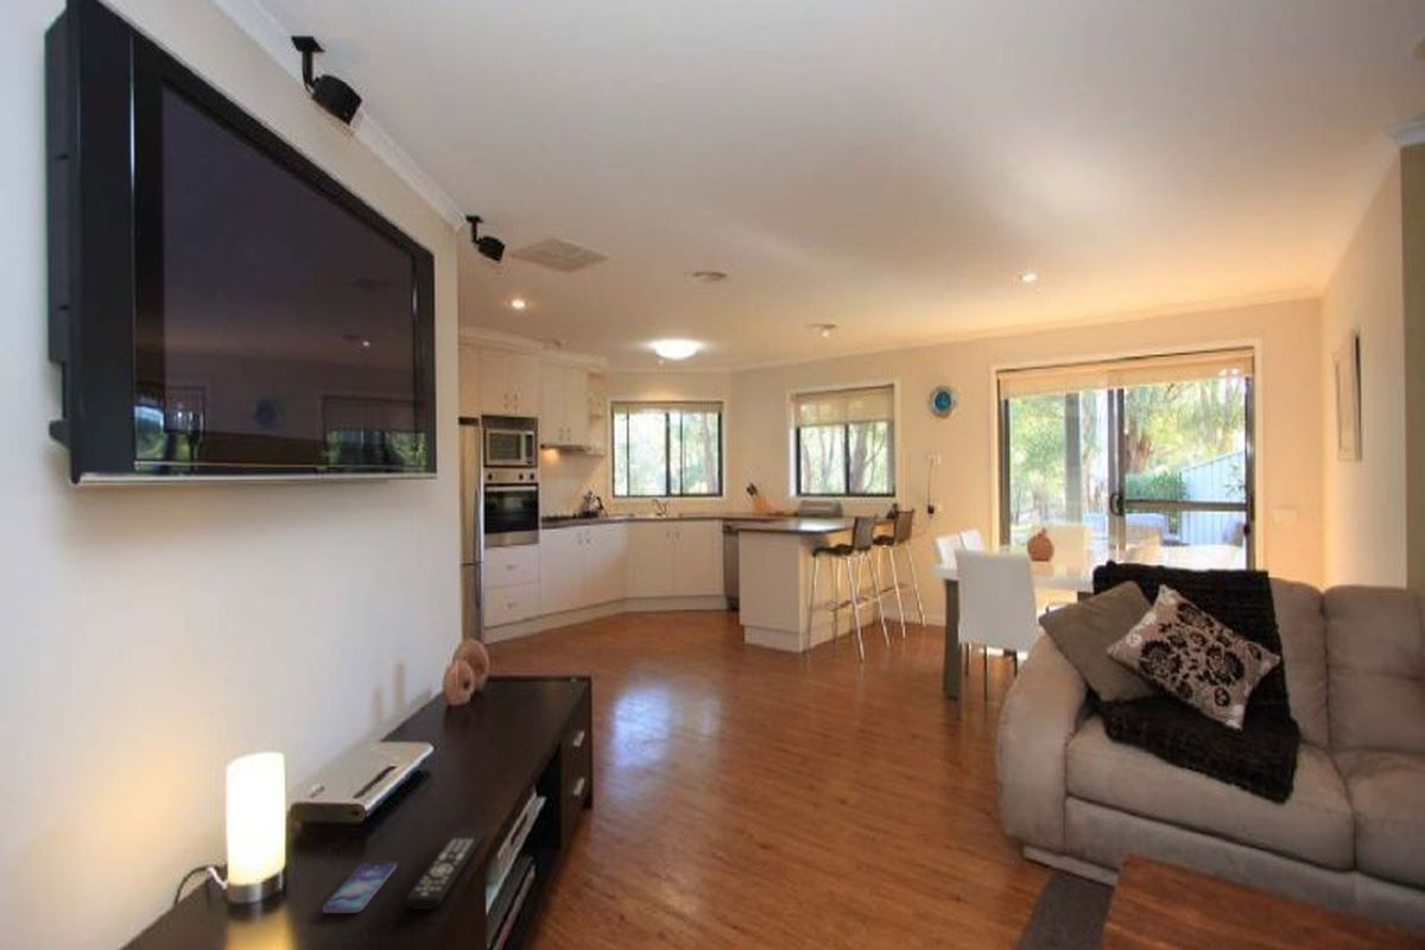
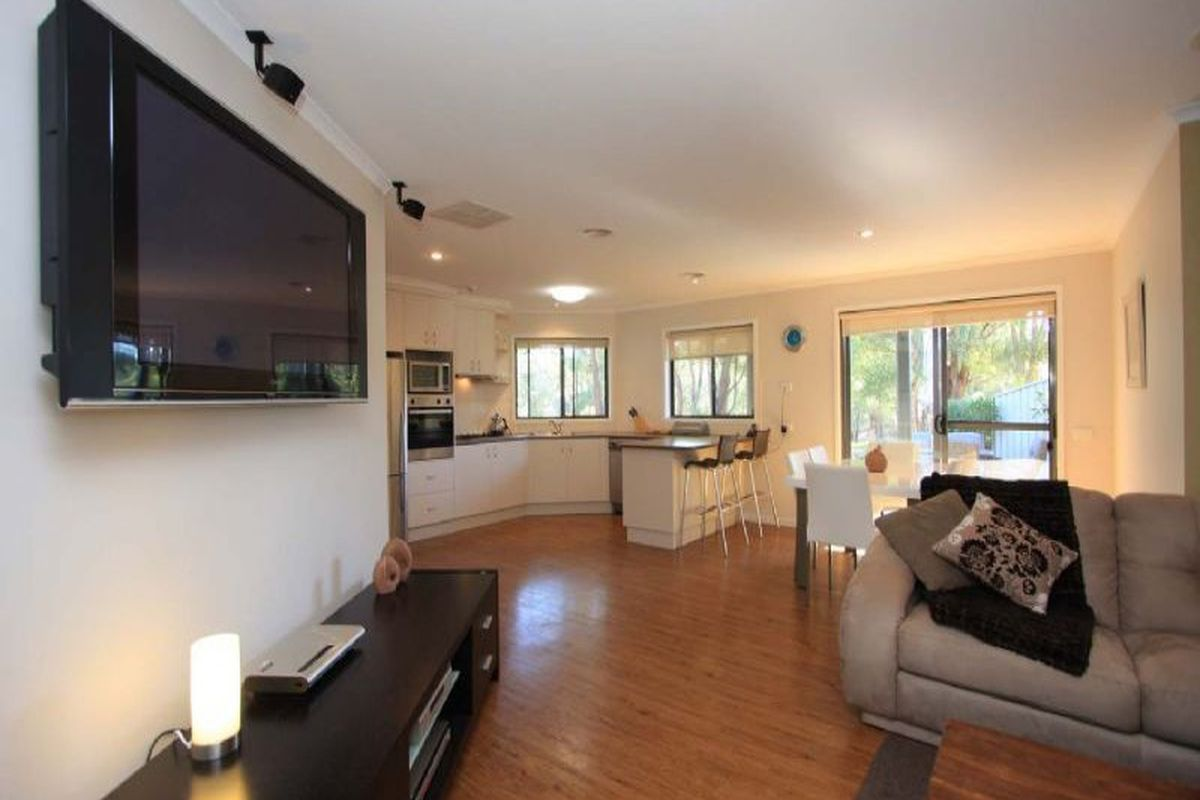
- remote control (448, 866)
- smartphone (361, 886)
